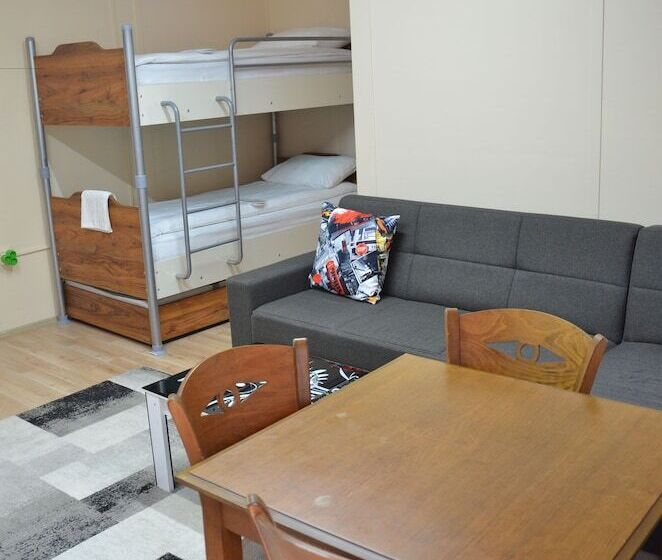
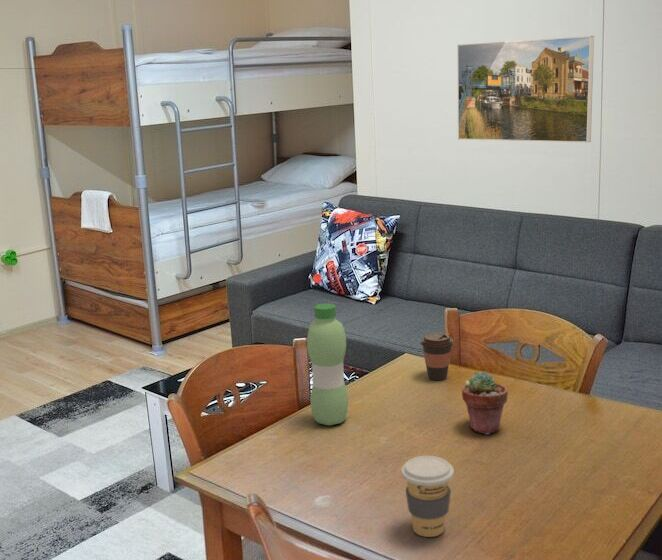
+ potted succulent (484, 400)
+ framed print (521, 91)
+ coffee cup (427, 497)
+ coffee cup (437, 356)
+ water bottle (327, 364)
